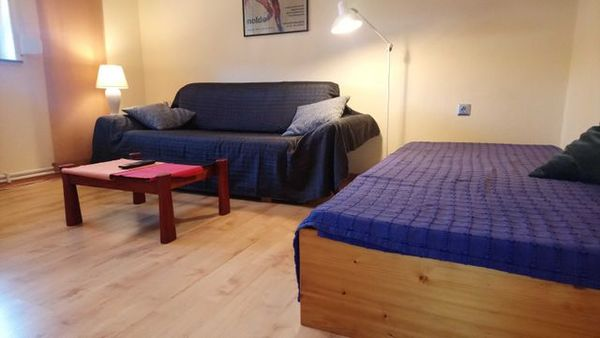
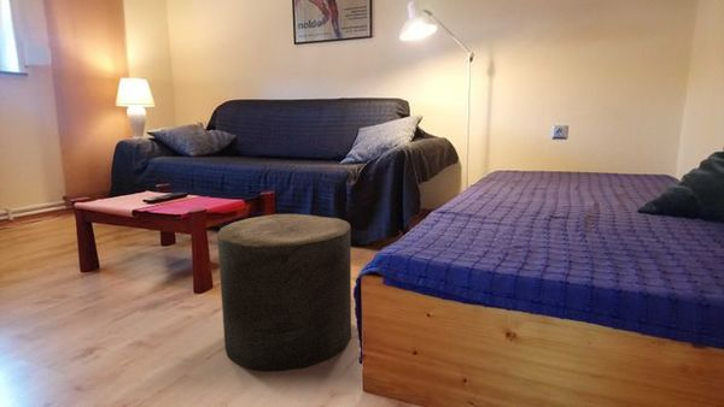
+ stool (286, 283)
